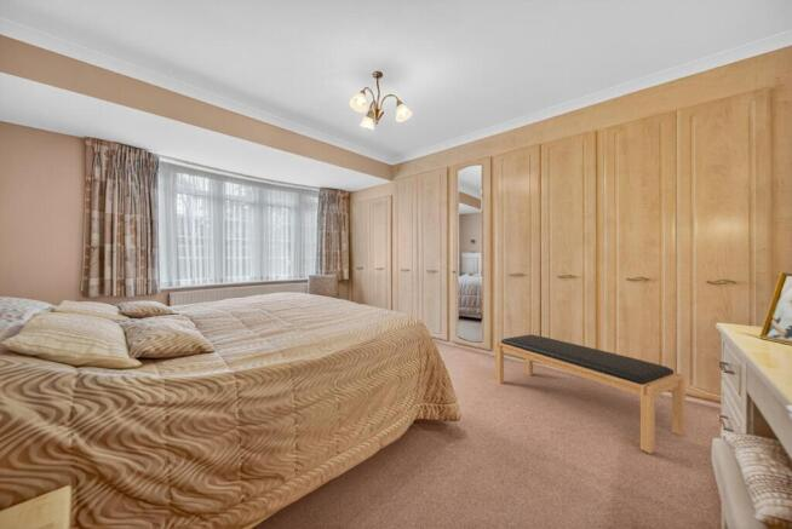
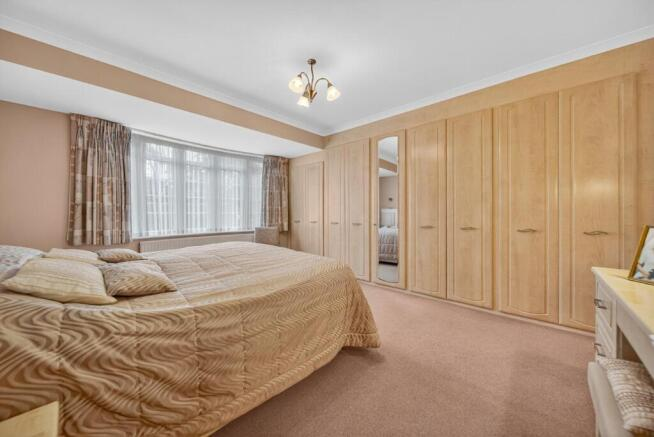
- bench (573, 373)
